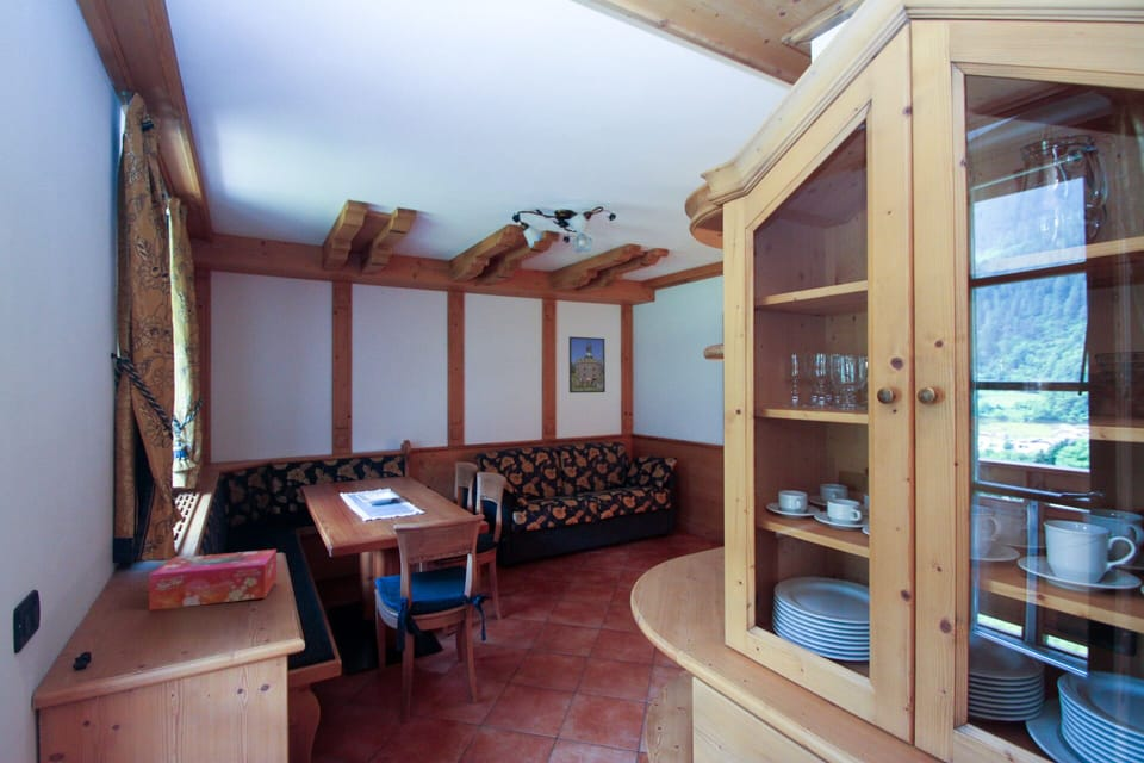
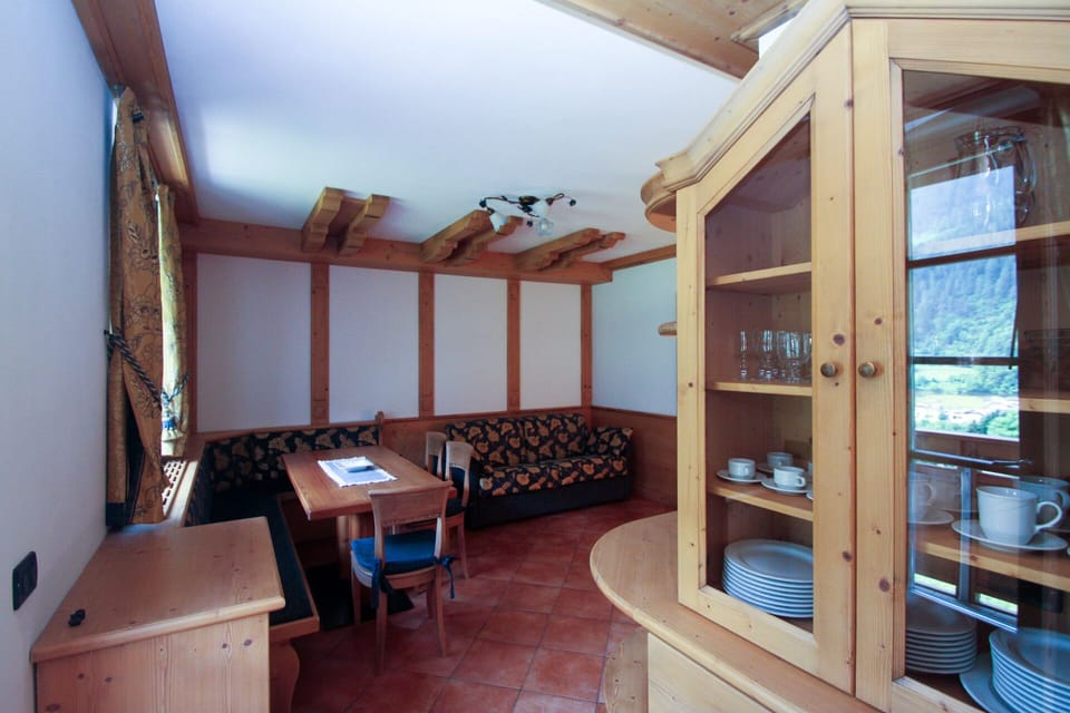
- tissue box (217, 577)
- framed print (586, 365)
